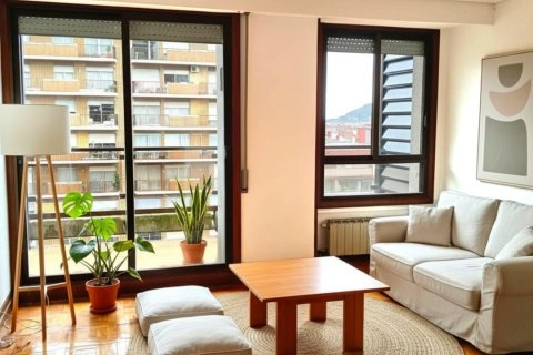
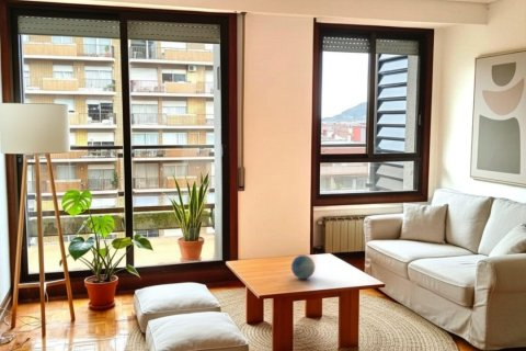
+ decorative ball (302, 267)
